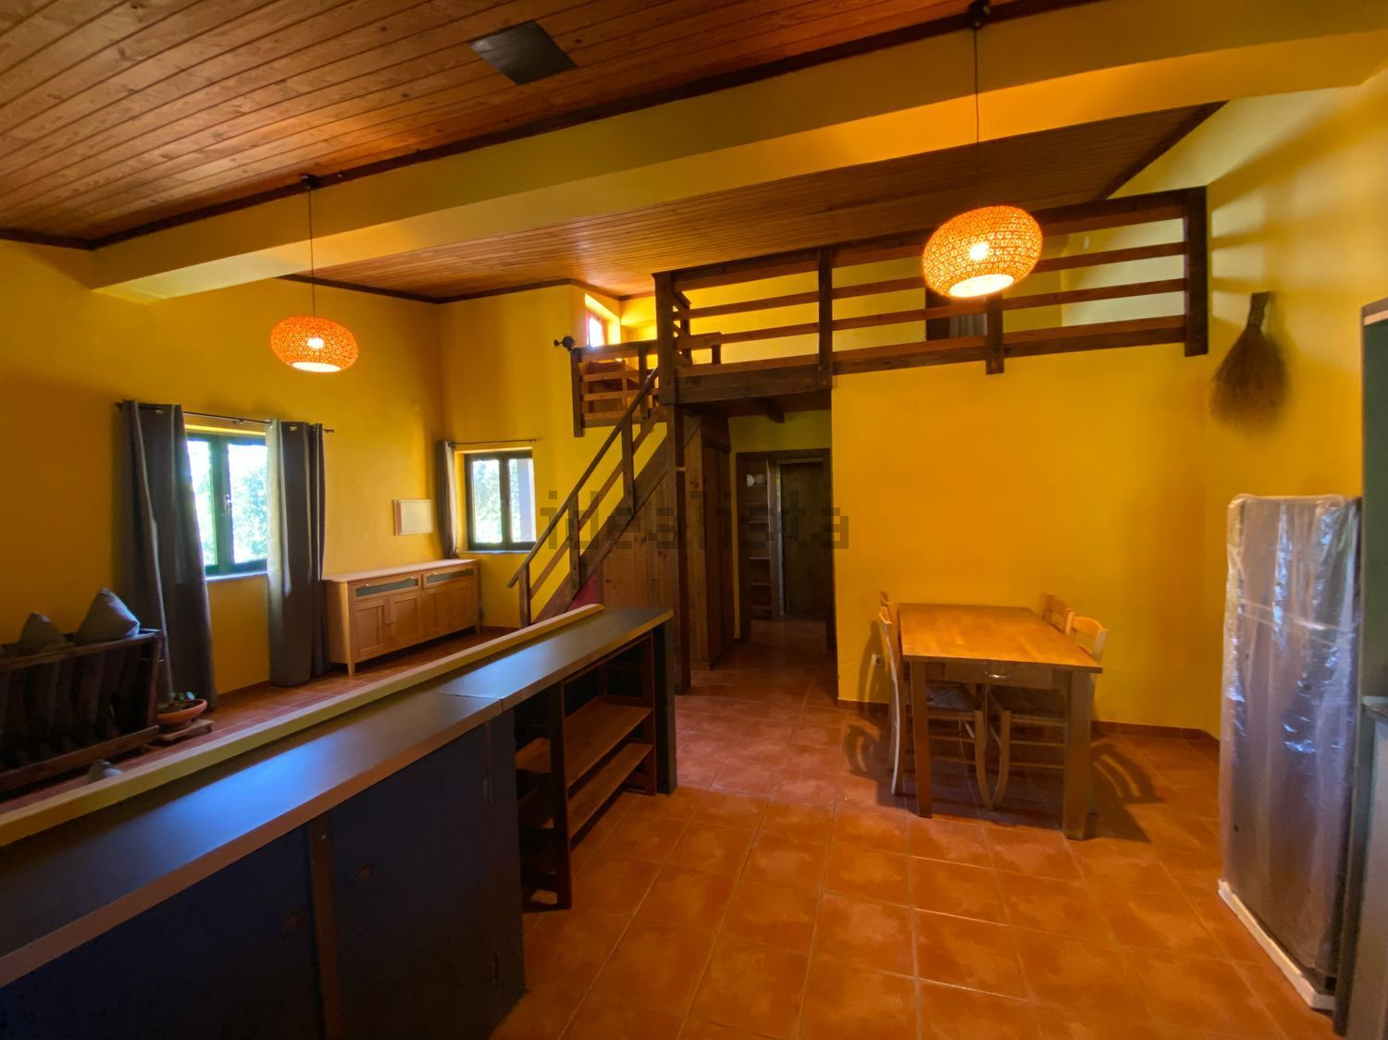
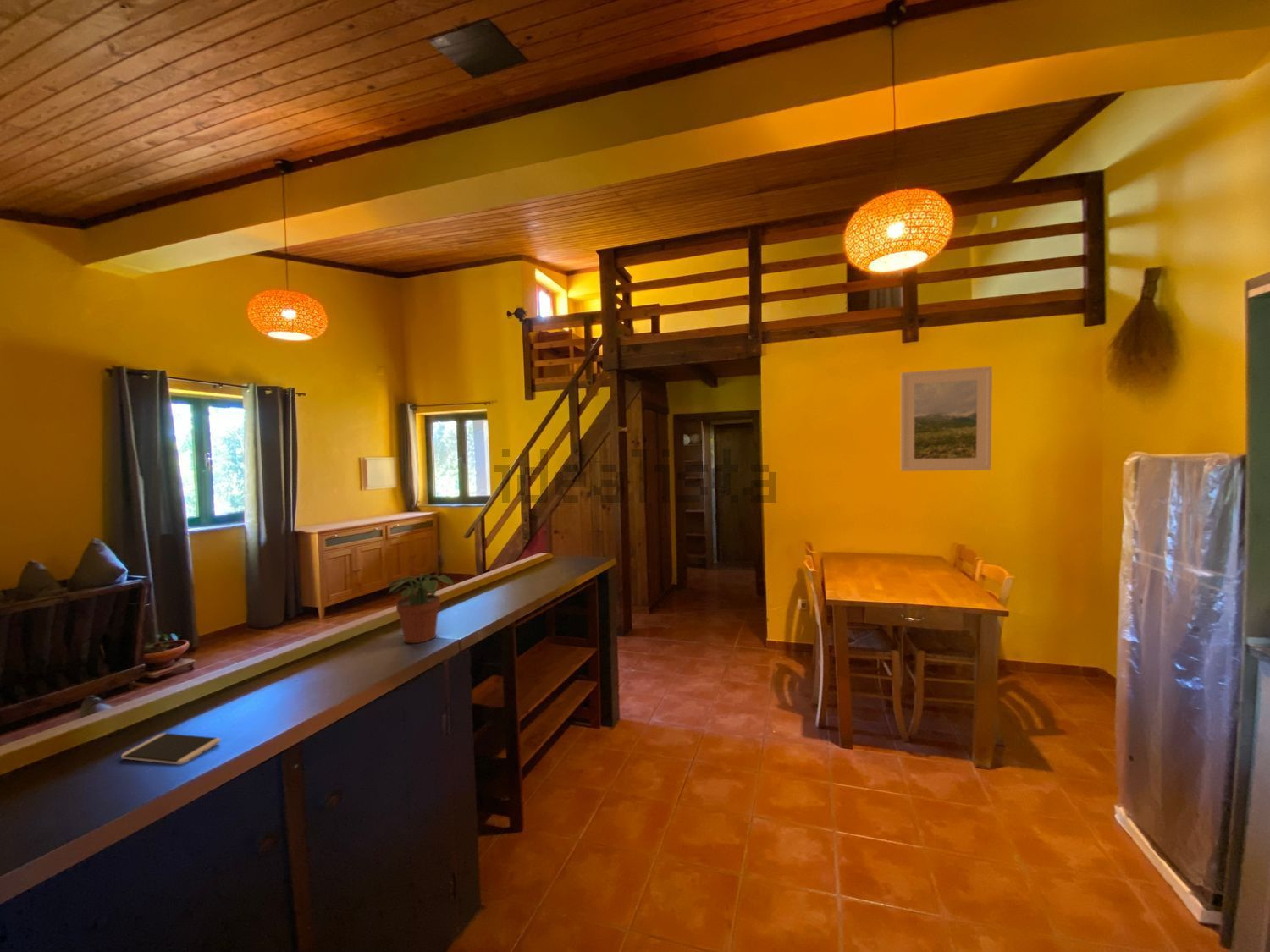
+ potted plant (421, 607)
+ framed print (944, 420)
+ smartphone (172, 748)
